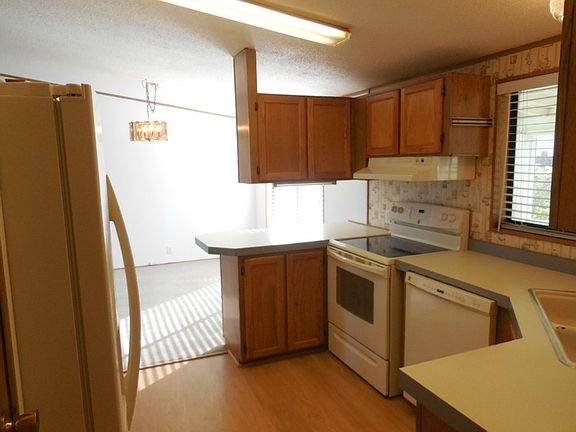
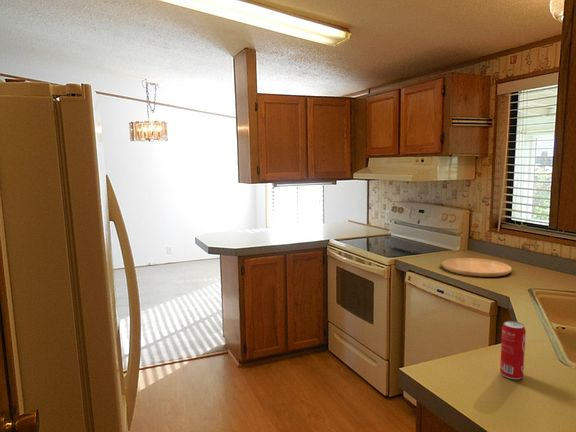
+ beverage can (512, 349)
+ cutting board (475, 267)
